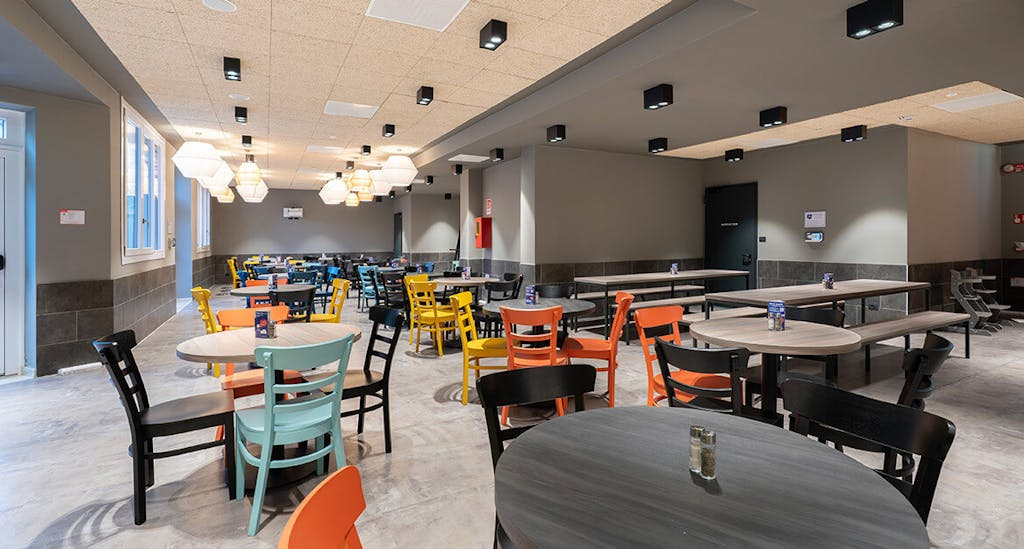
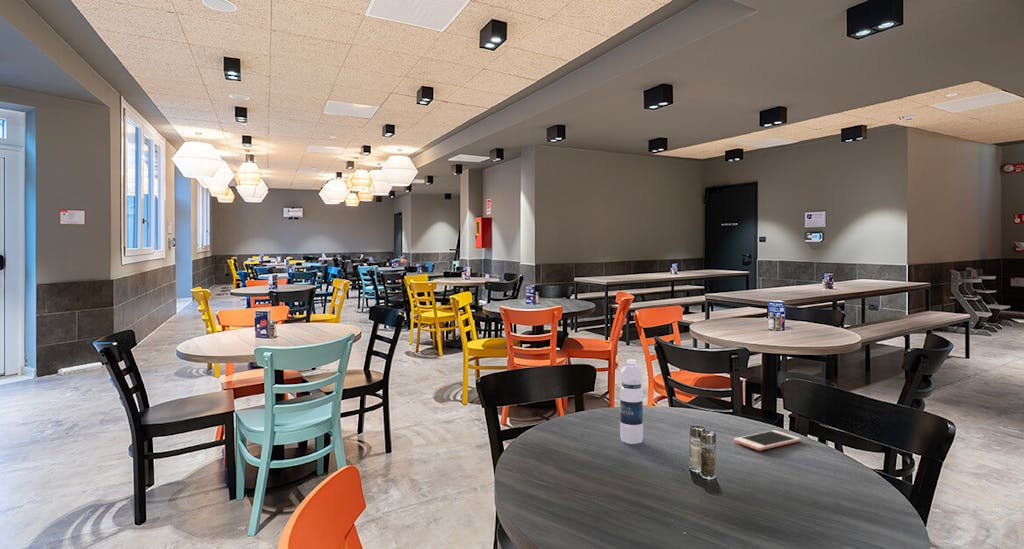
+ water bottle (631, 400)
+ cell phone (767, 439)
